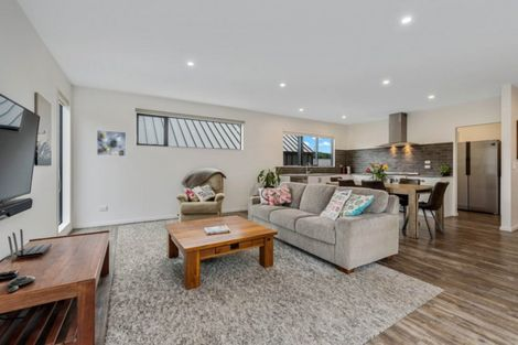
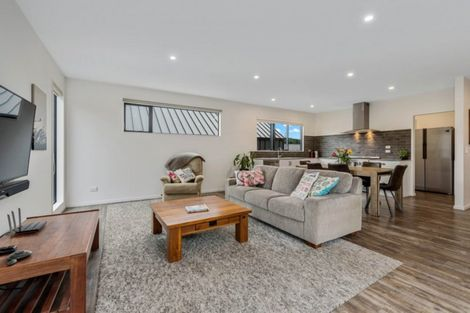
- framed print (111, 143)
